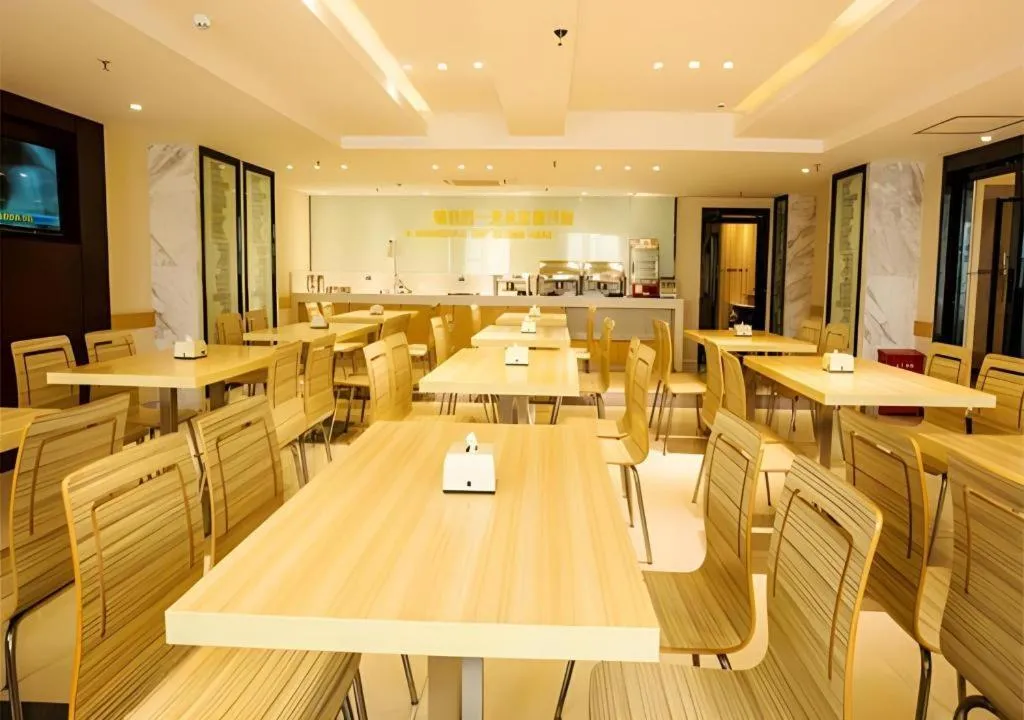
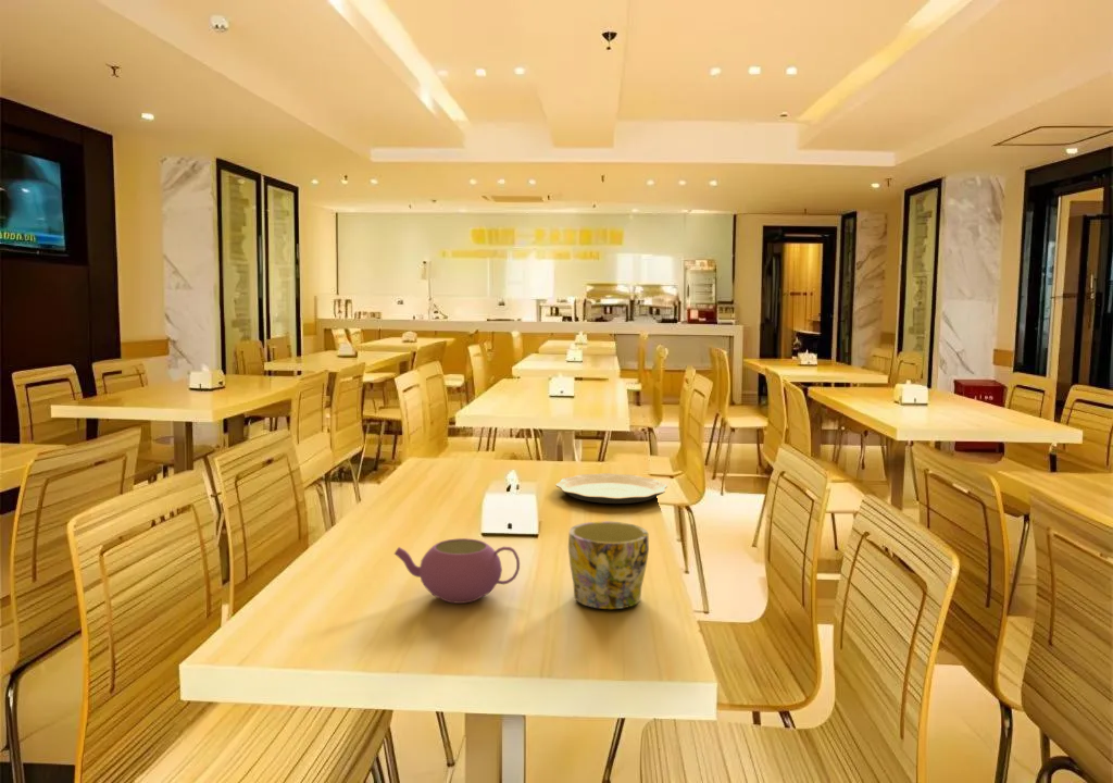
+ teapot (457, 571)
+ mug (606, 569)
+ plate (611, 488)
